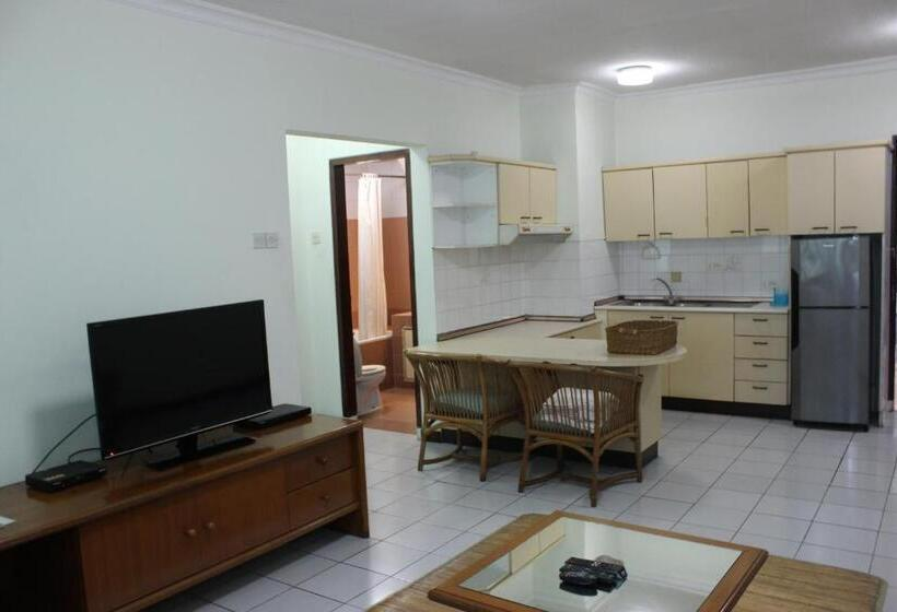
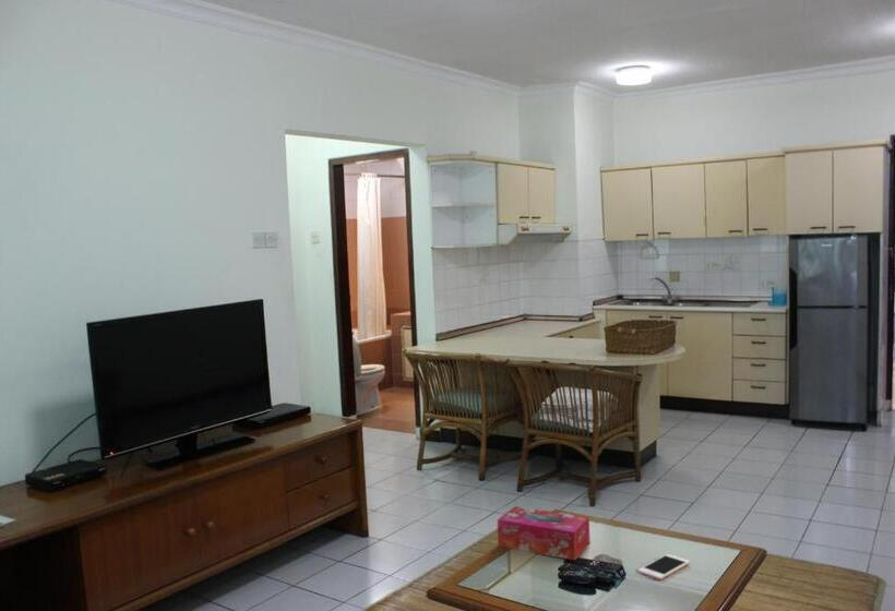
+ cell phone (664, 566)
+ tissue box (544, 531)
